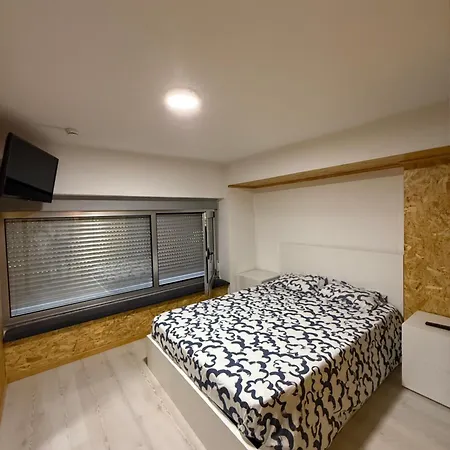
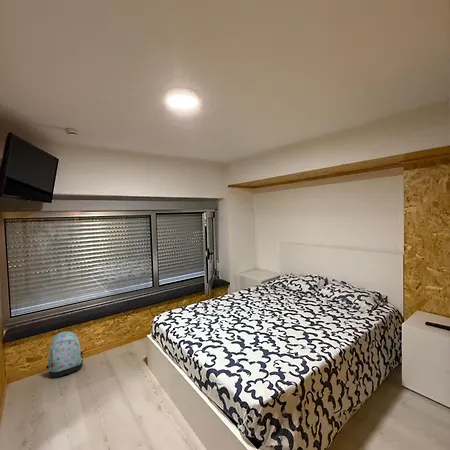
+ backpack (66, 352)
